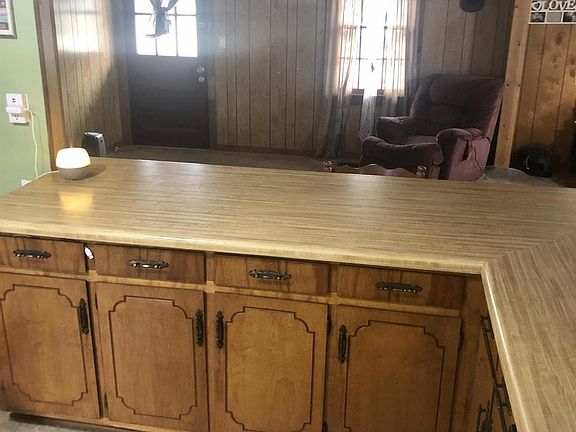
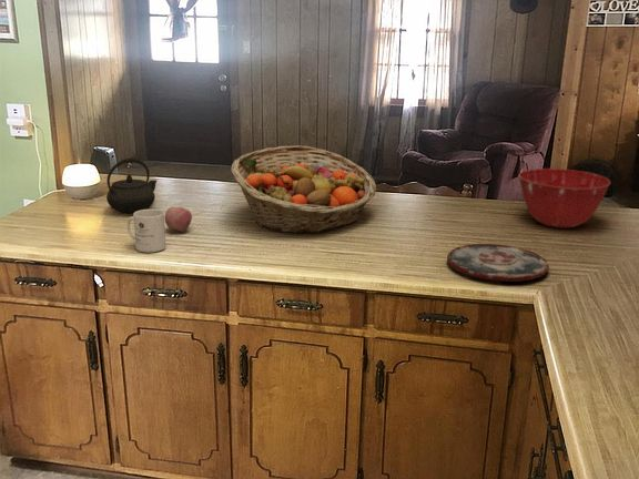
+ plate (497, 262)
+ fruit basket (304, 187)
+ kettle (132, 184)
+ mug (144, 230)
+ mixing bowl (560, 200)
+ apple (178, 218)
